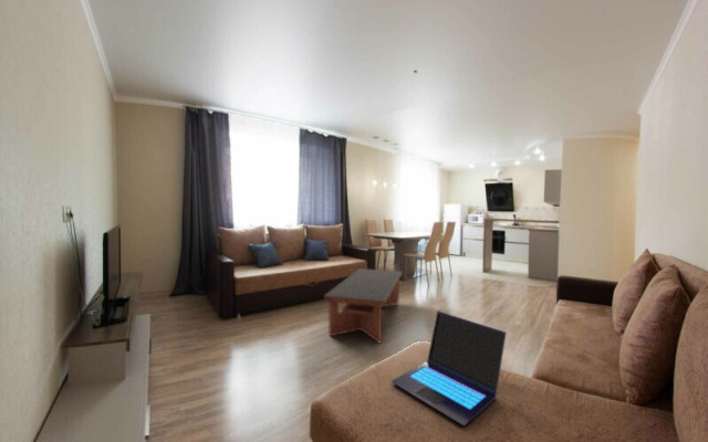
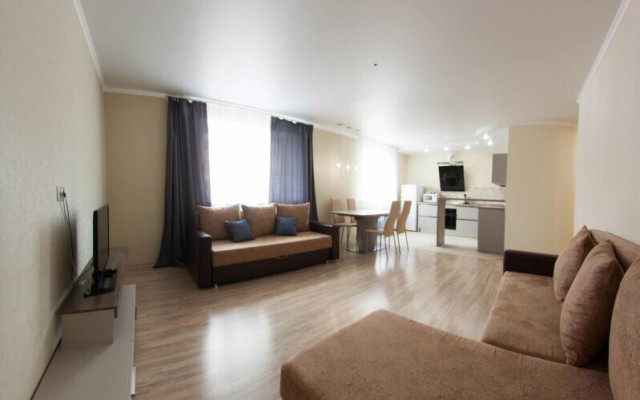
- laptop (447, 358)
- coffee table (368, 299)
